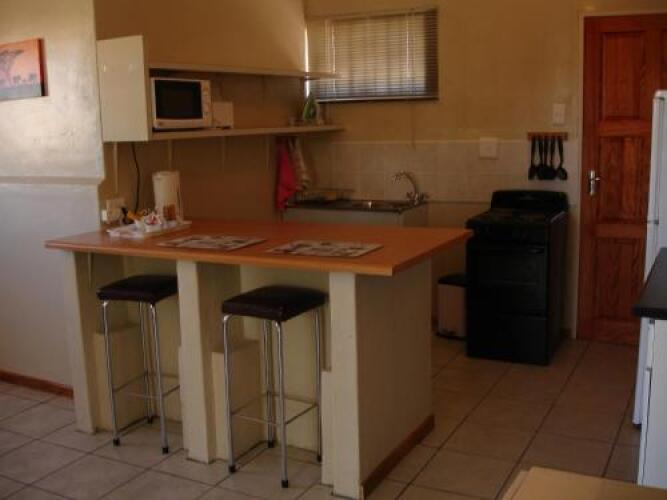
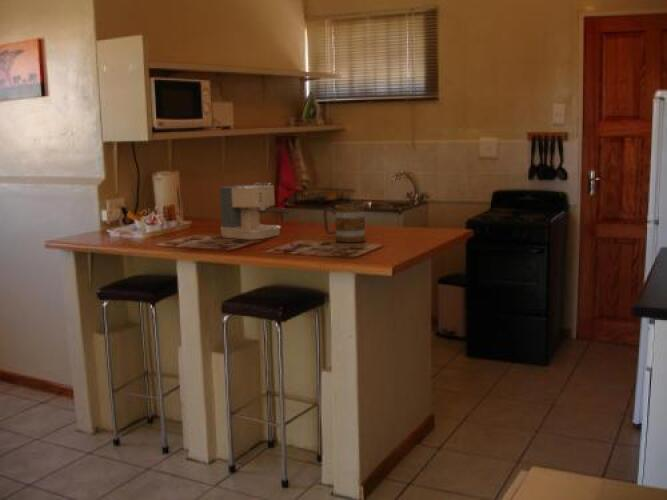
+ mug (344, 222)
+ coffee maker (255, 209)
